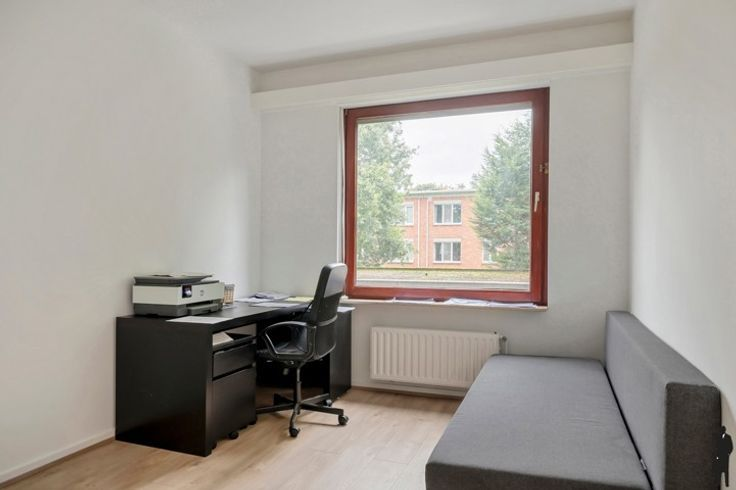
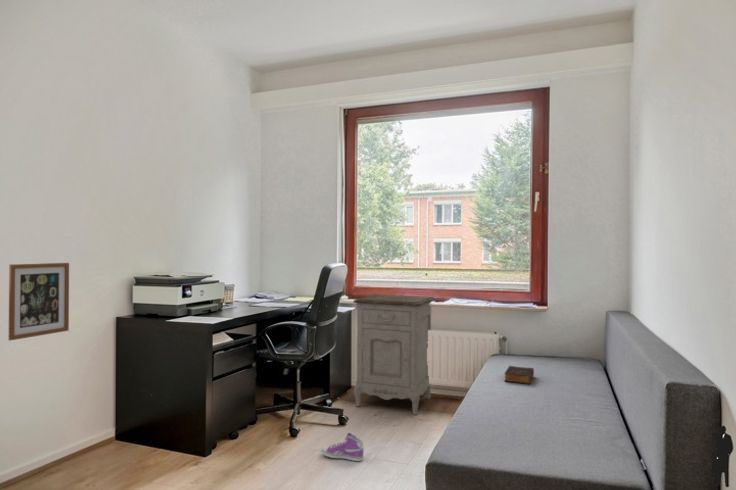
+ sneaker (342, 444)
+ nightstand (392, 351)
+ wall art (40, 299)
+ book (519, 374)
